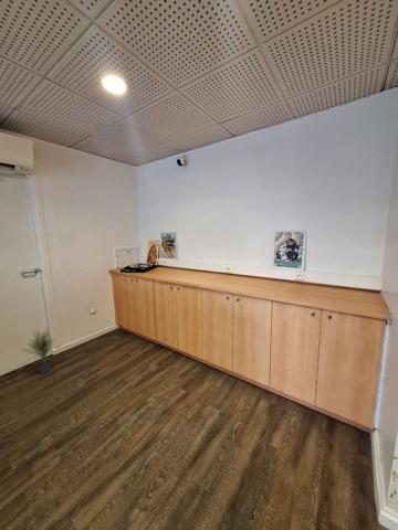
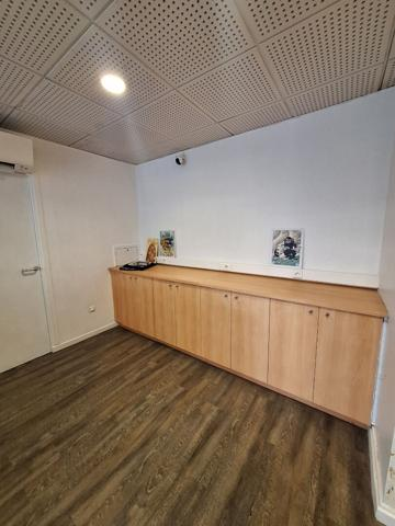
- potted plant (39, 350)
